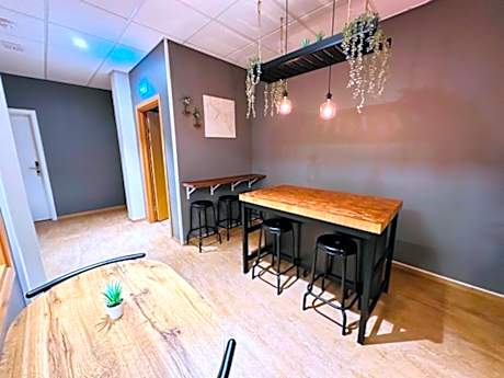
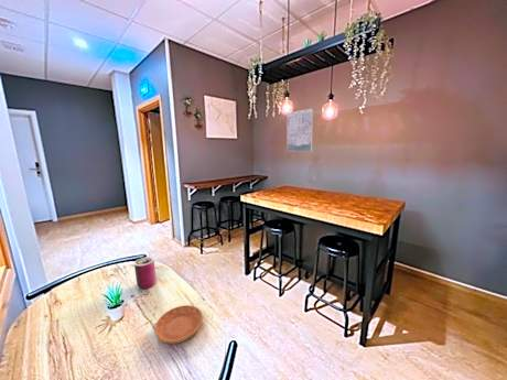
+ saucer (180, 324)
+ can (145, 272)
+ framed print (299, 131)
